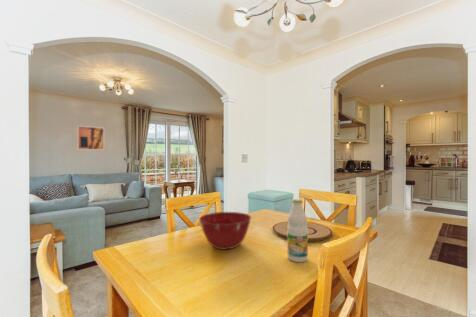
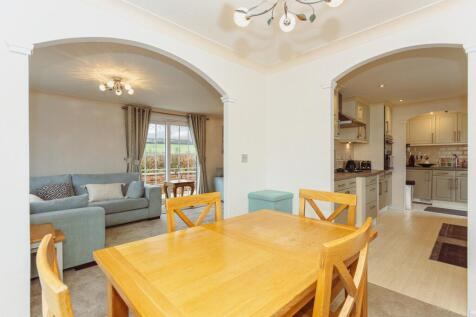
- plate (307, 230)
- mixing bowl (225, 230)
- wall art (91, 138)
- bottle (297, 229)
